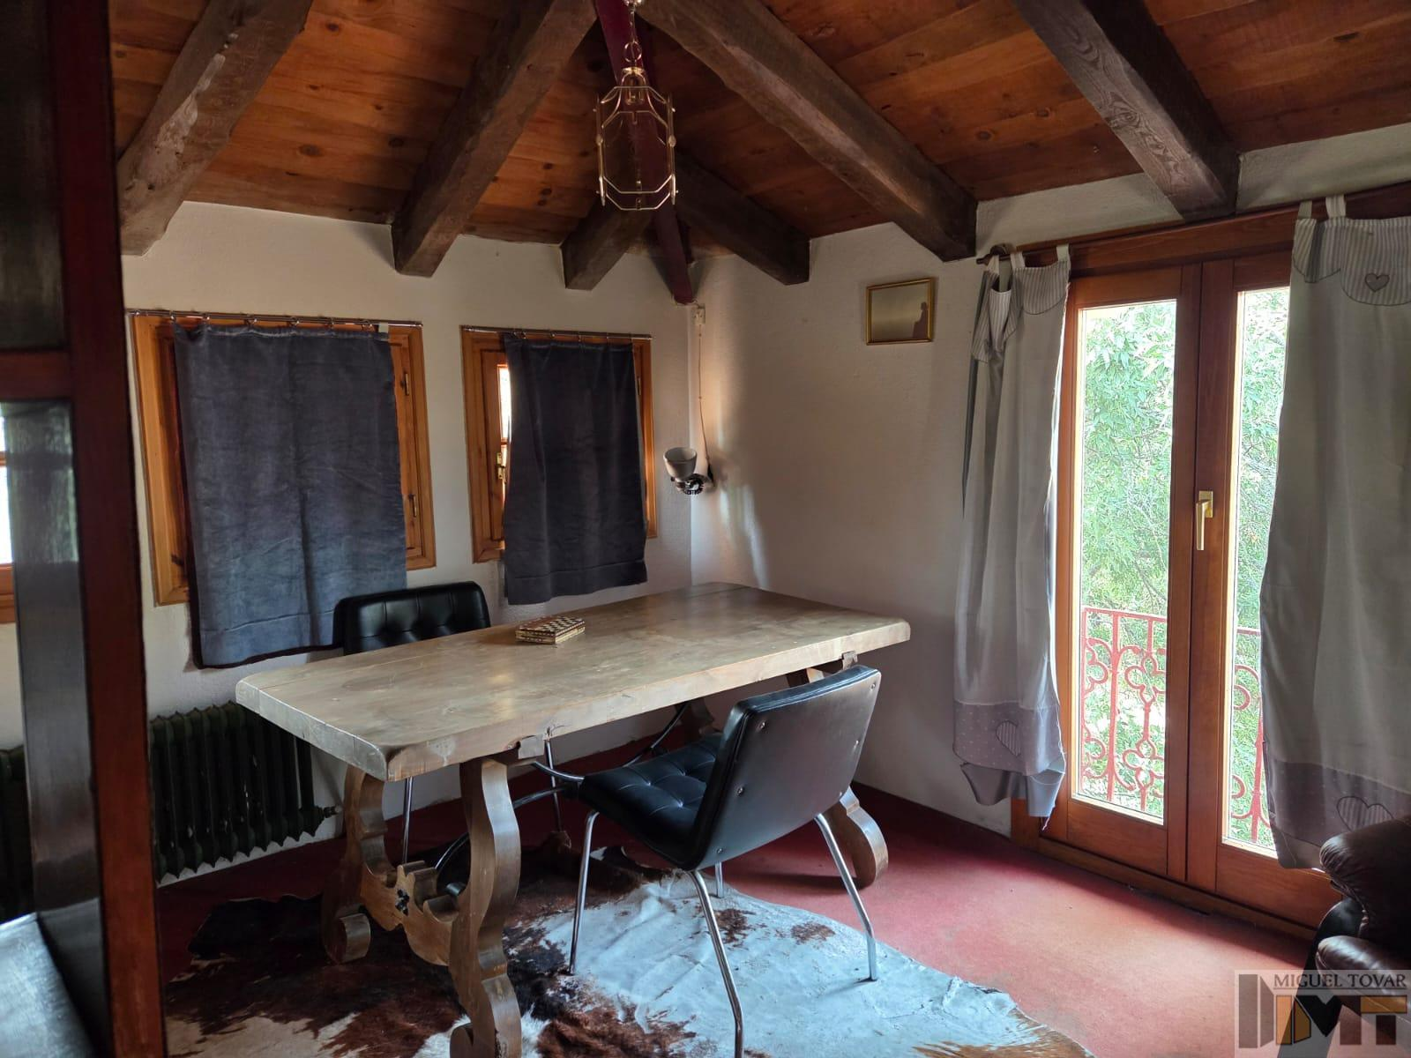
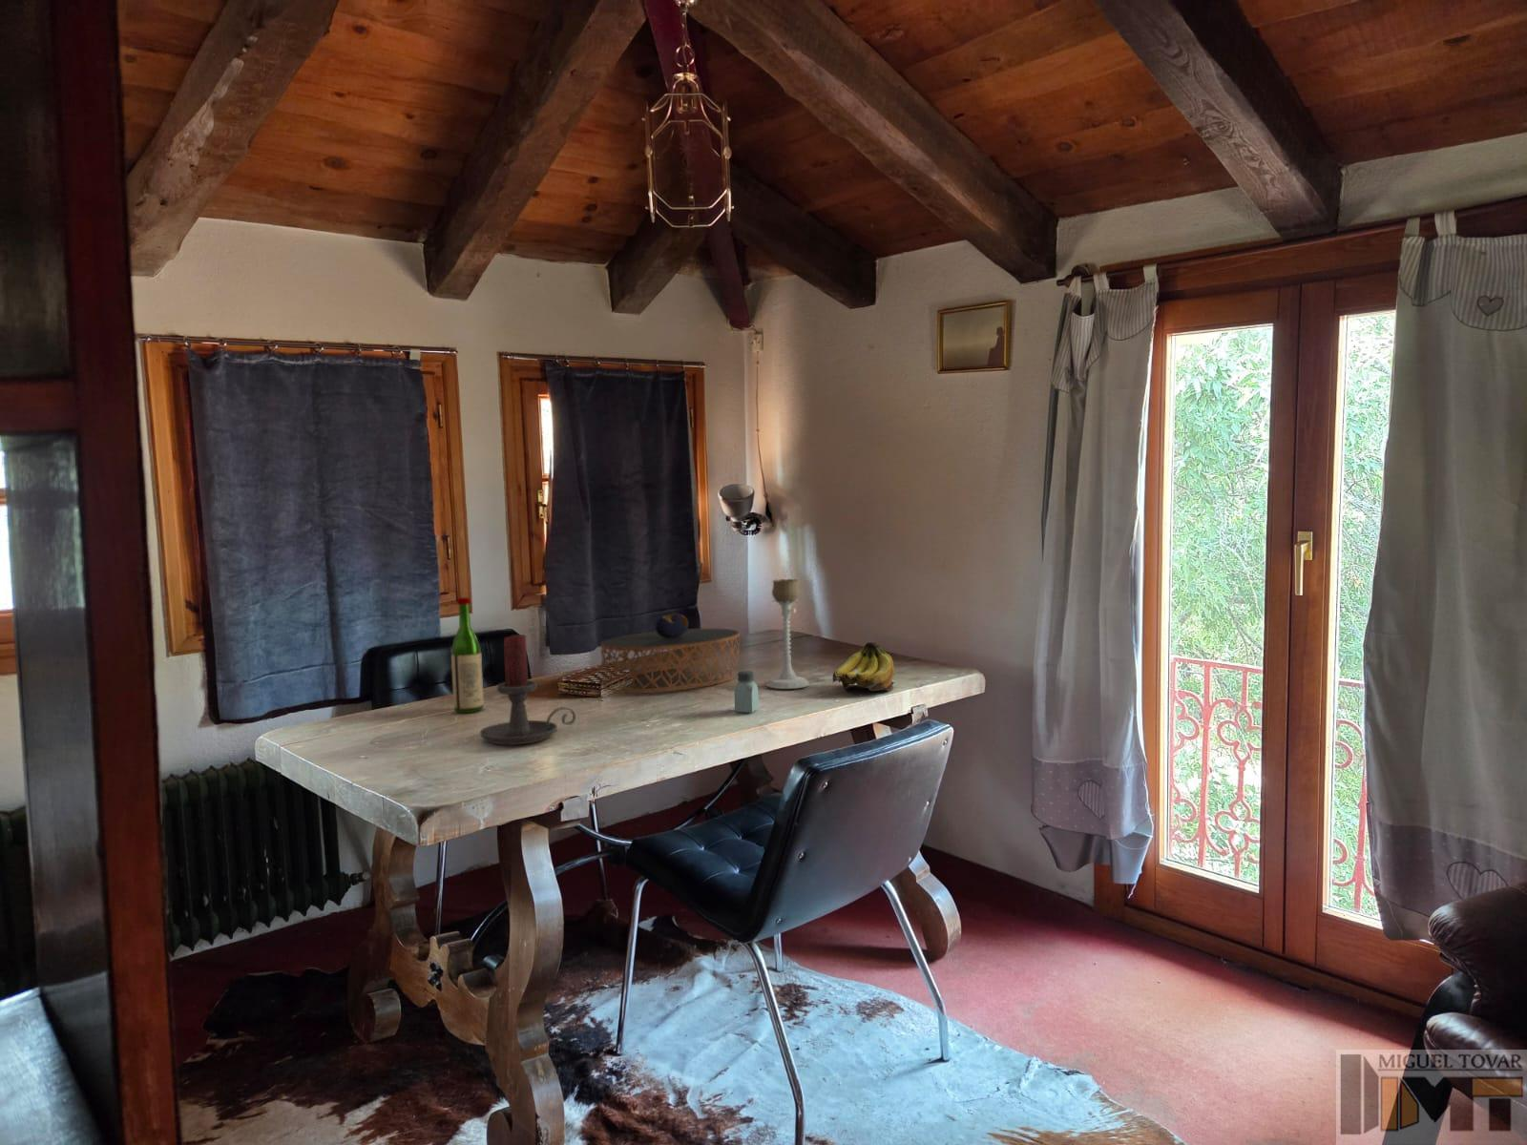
+ saltshaker (745, 690)
+ candle holder (528, 684)
+ candle holder (786, 633)
+ fruit (863, 668)
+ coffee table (672, 646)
+ wine bottle (465, 653)
